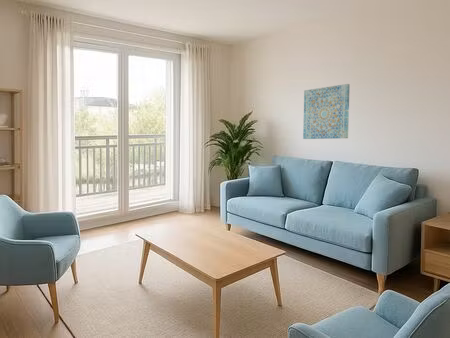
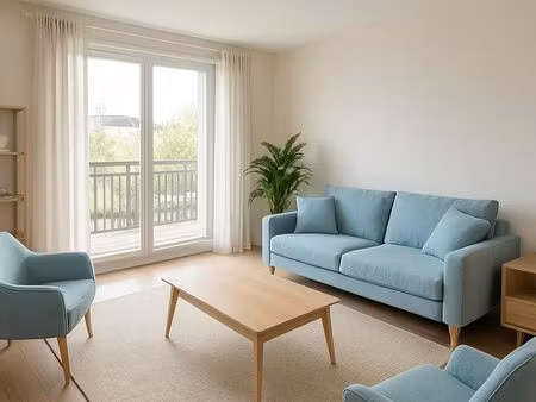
- wall art (325, 113)
